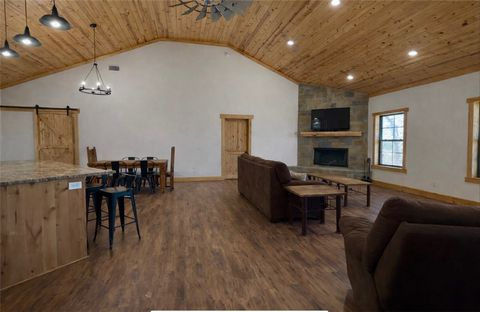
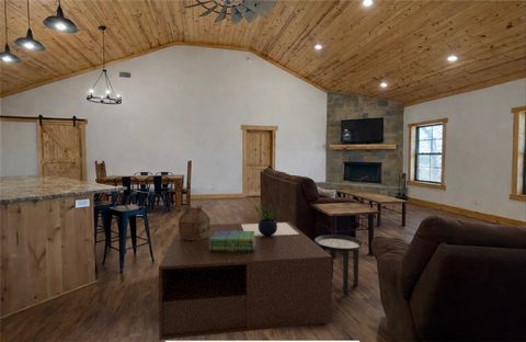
+ hut (194, 221)
+ side table (343, 263)
+ potted plant (266, 219)
+ coffee table (241, 265)
+ stack of books (233, 241)
